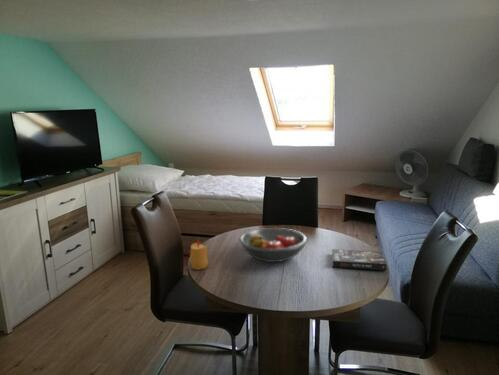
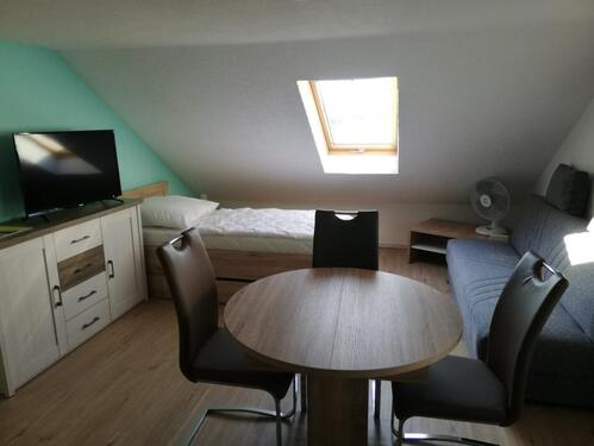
- candle (198, 251)
- fruit bowl (273, 244)
- book (357, 259)
